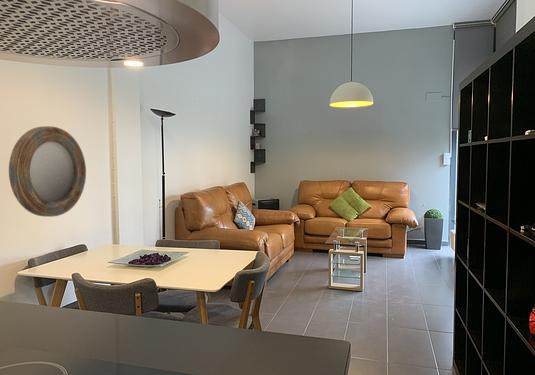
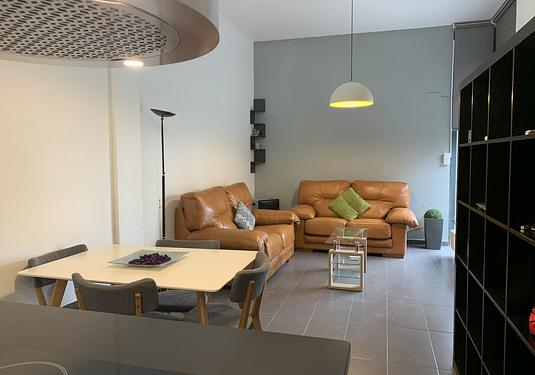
- home mirror (51, 171)
